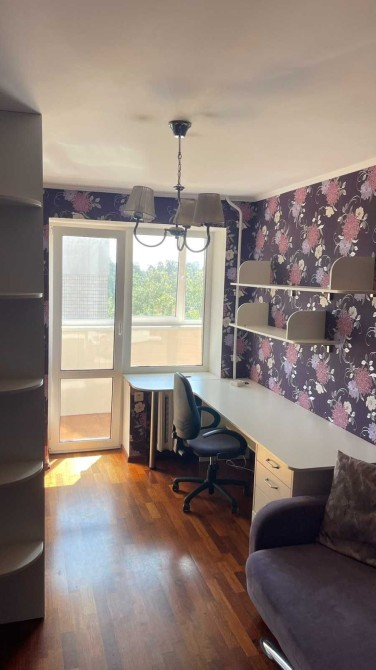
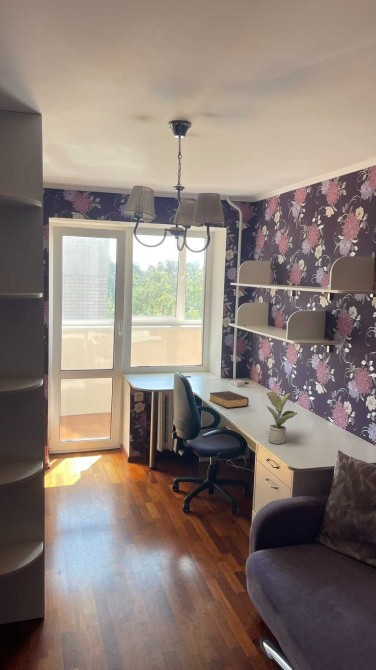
+ potted plant (282, 416)
+ book (228, 399)
